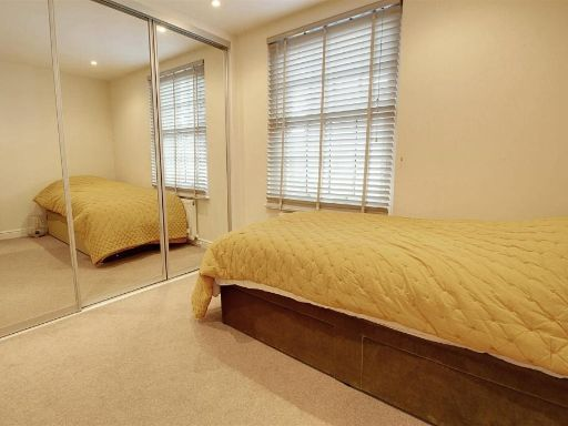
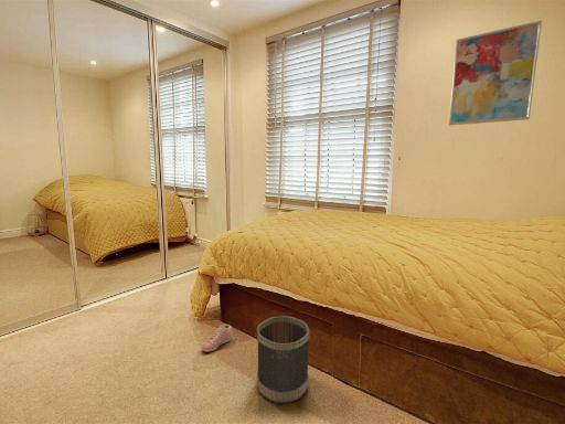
+ wastebasket (282, 357)
+ wall art (491, 77)
+ sneaker (217, 336)
